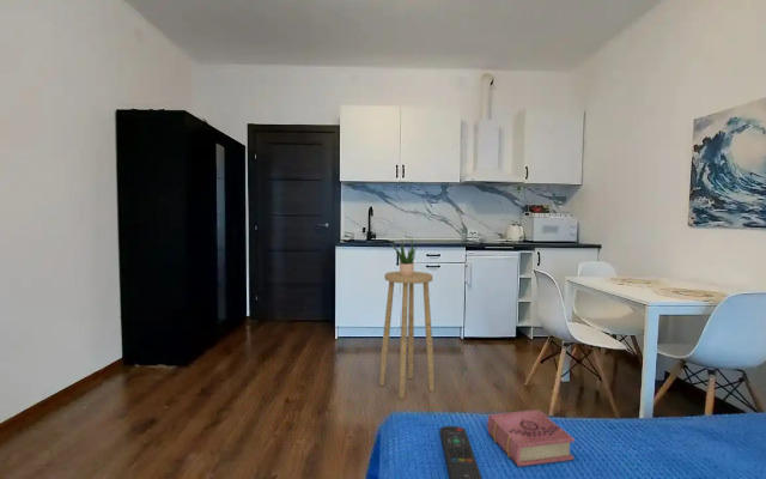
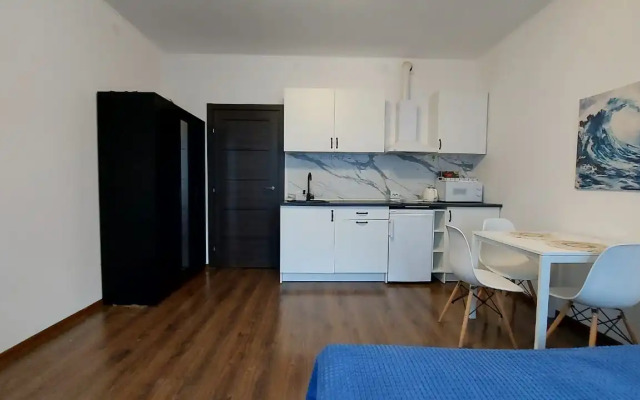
- potted plant (407, 256)
- remote control (458, 454)
- book (527, 435)
- stool (406, 331)
